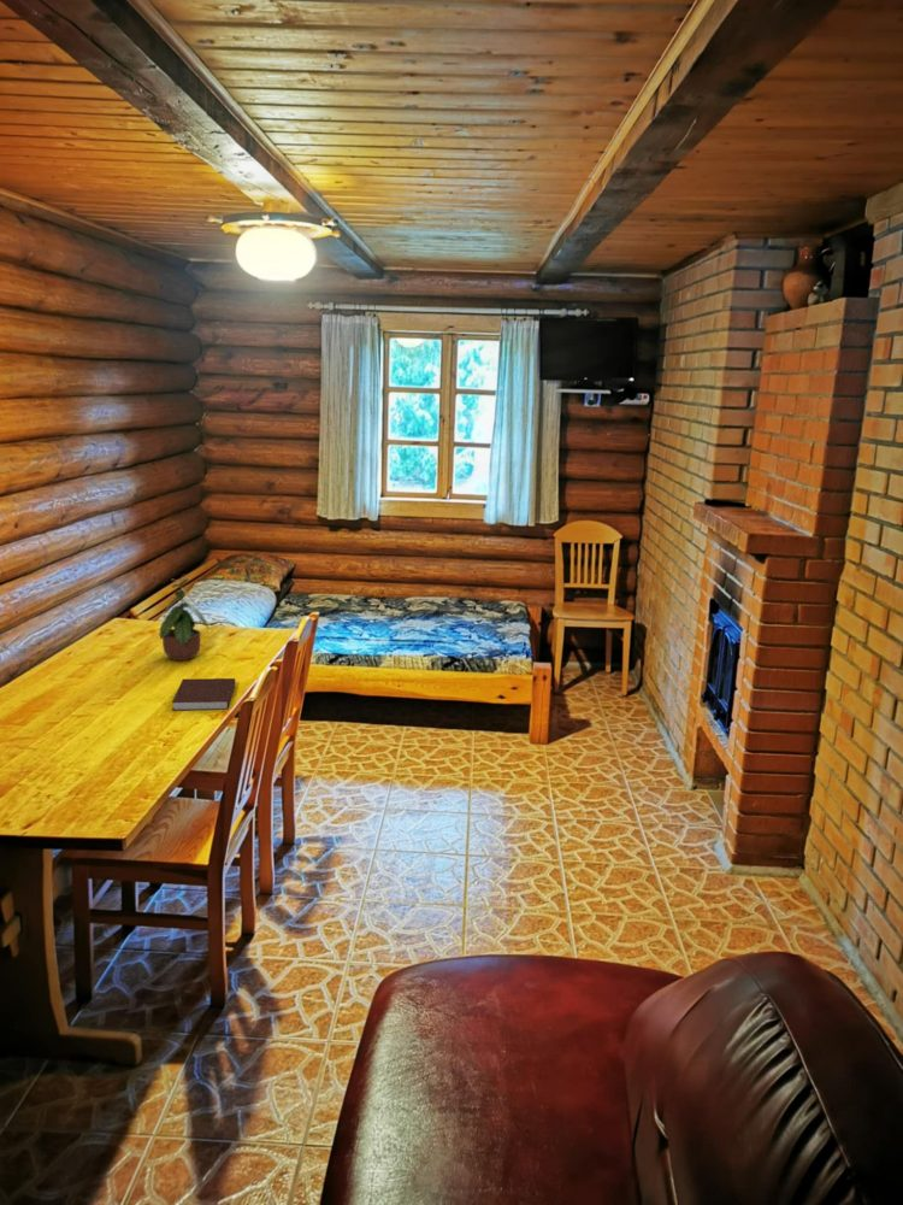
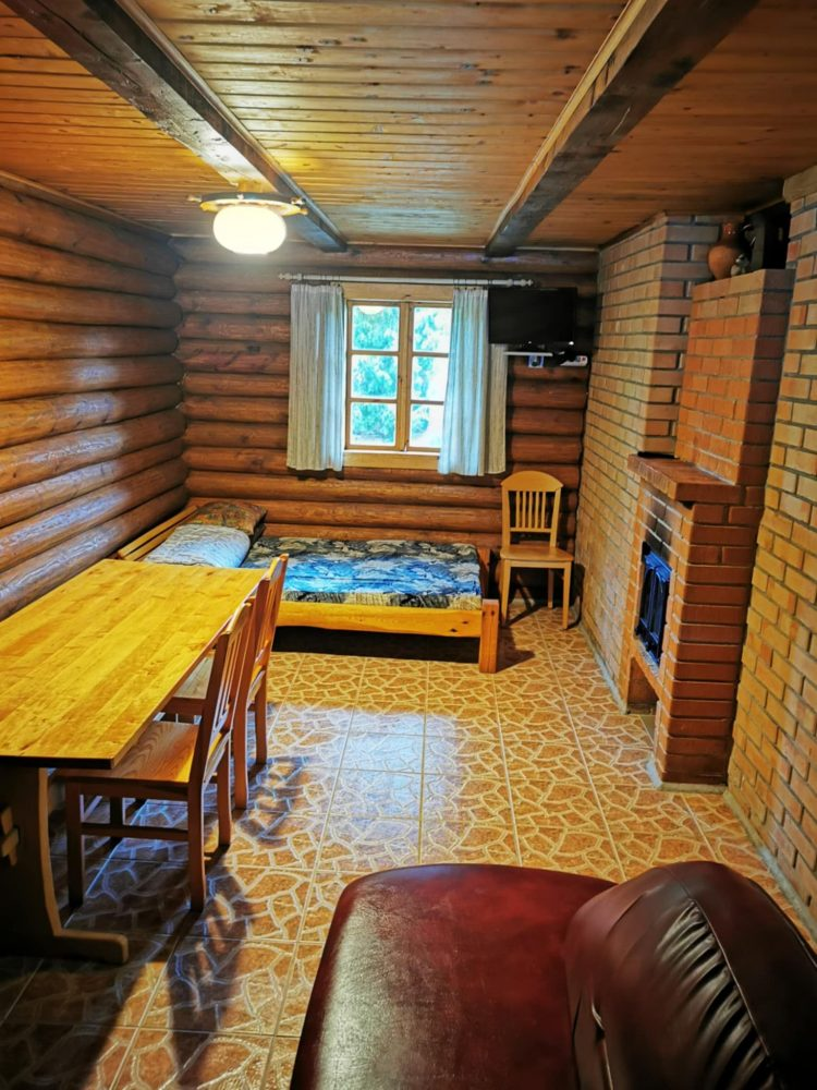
- notebook (205, 693)
- potted plant (183, 616)
